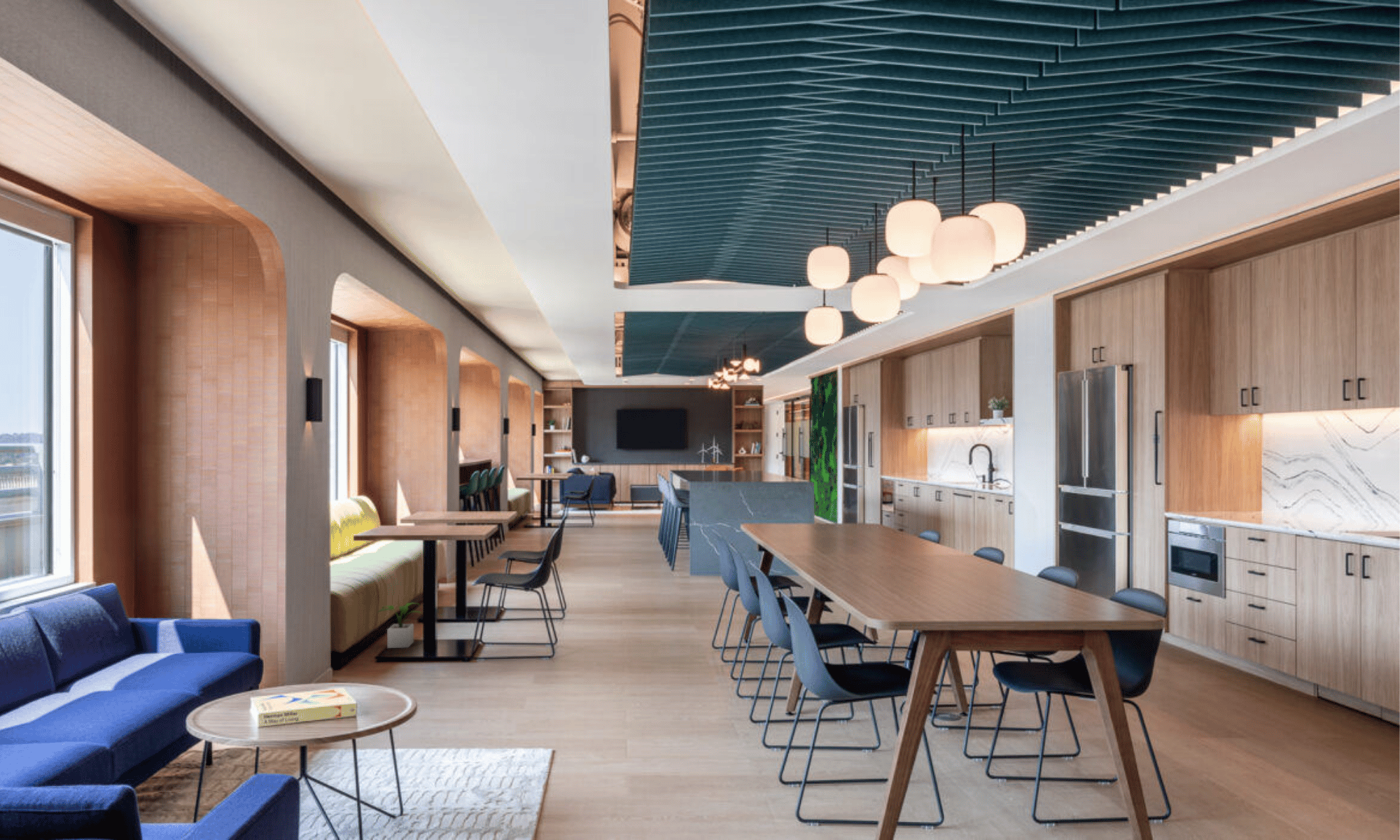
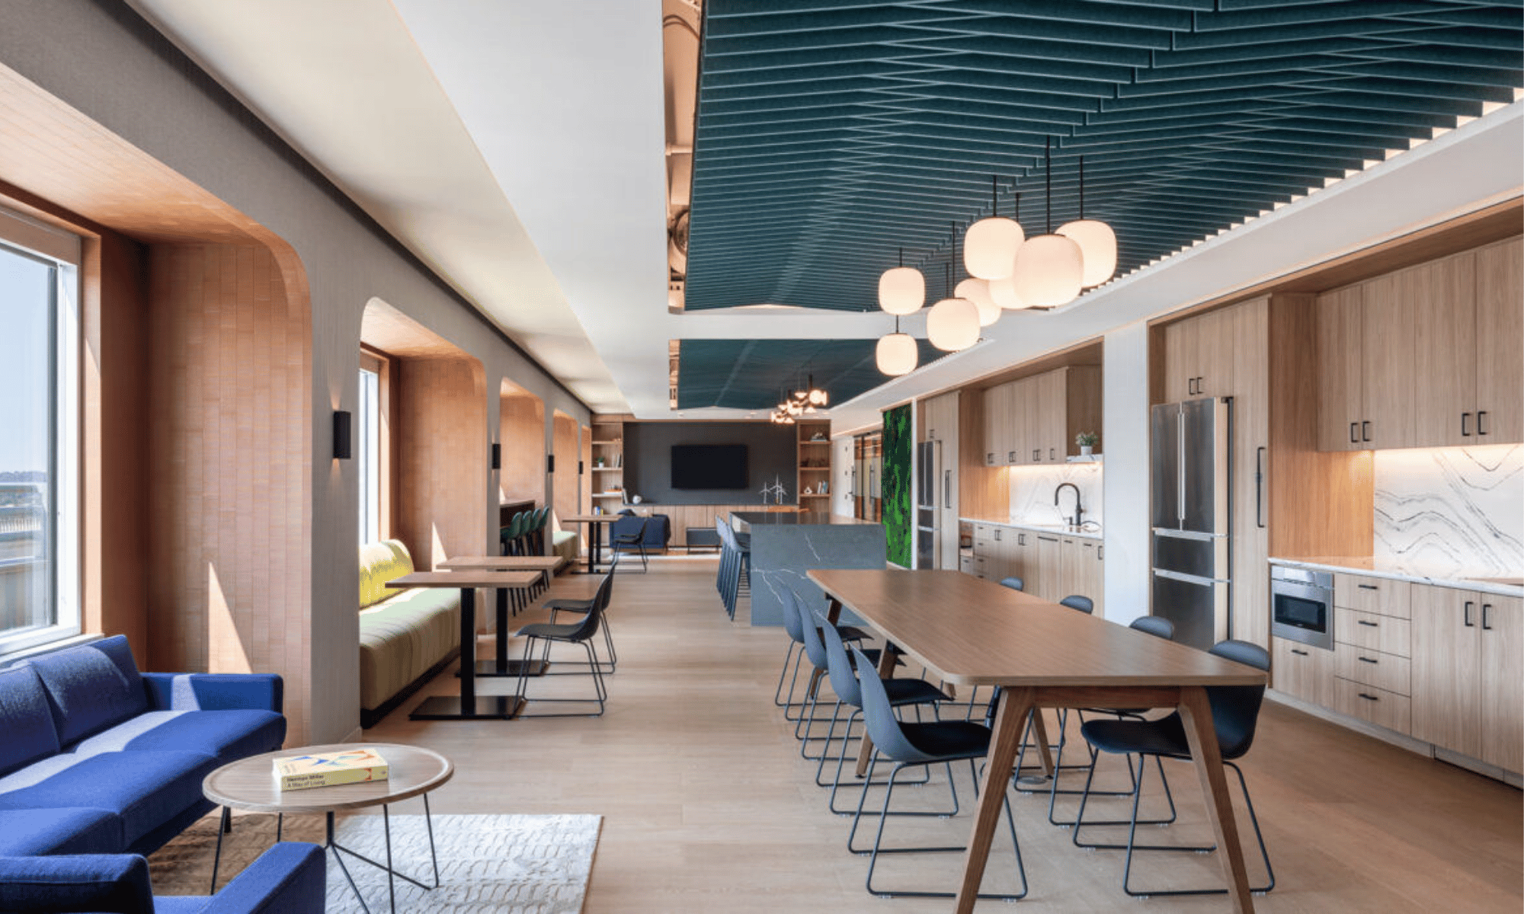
- potted plant (399, 624)
